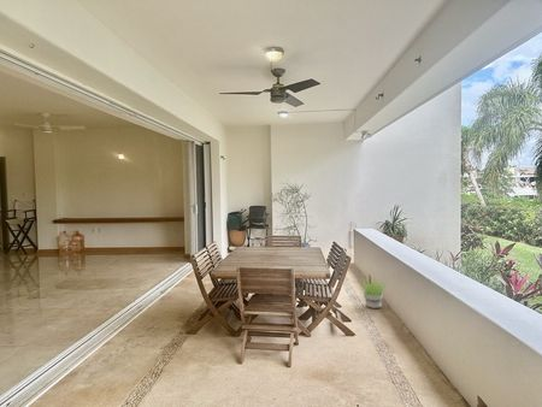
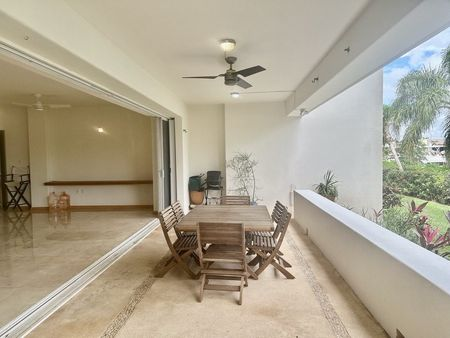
- potted plant (372, 293)
